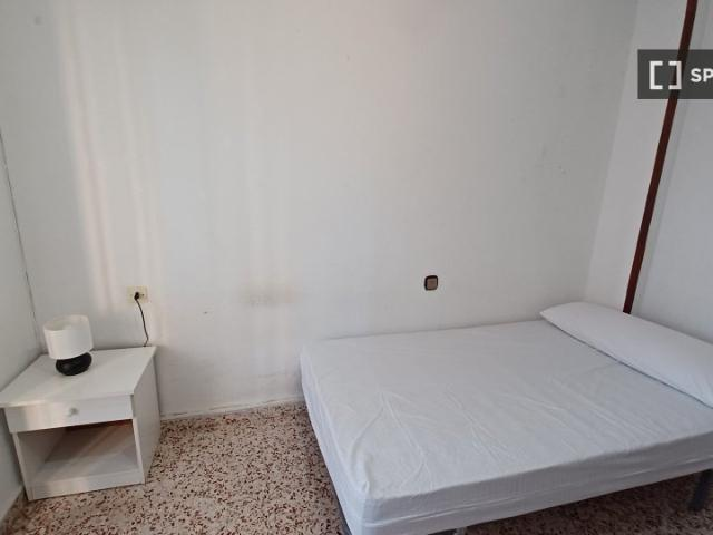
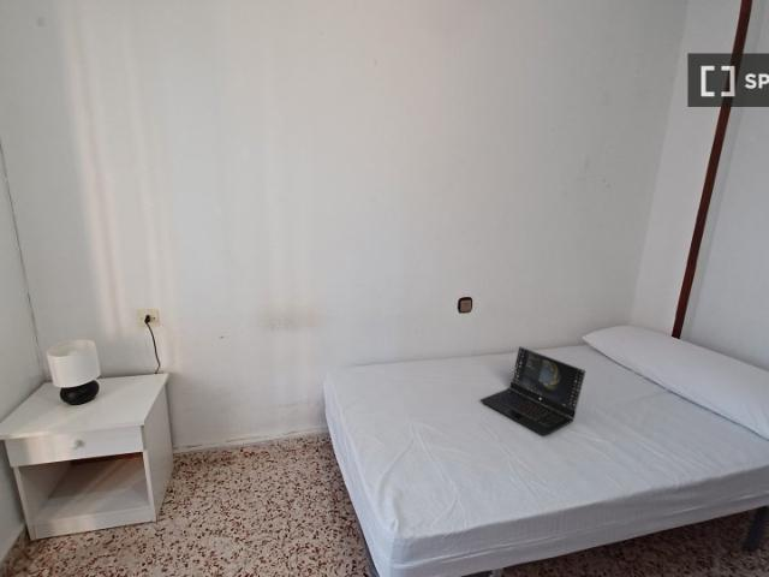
+ laptop (530, 387)
